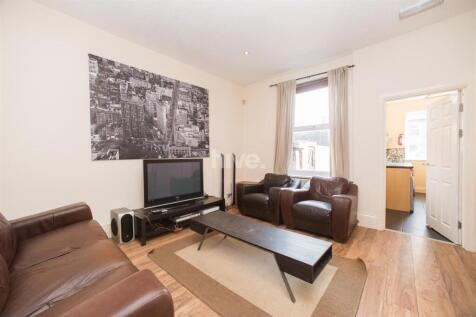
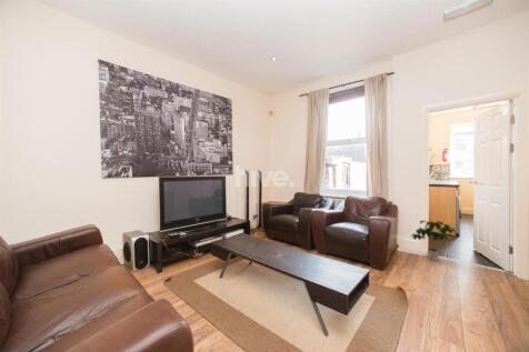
+ potted plant (432, 239)
